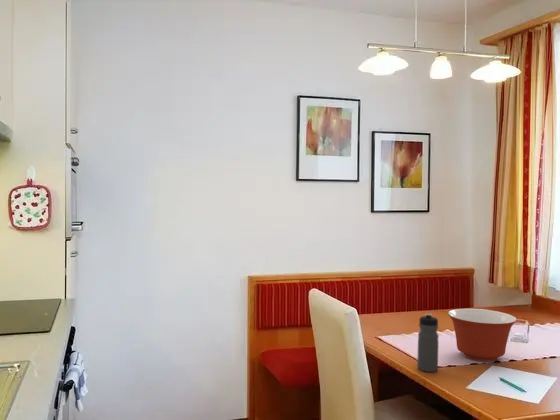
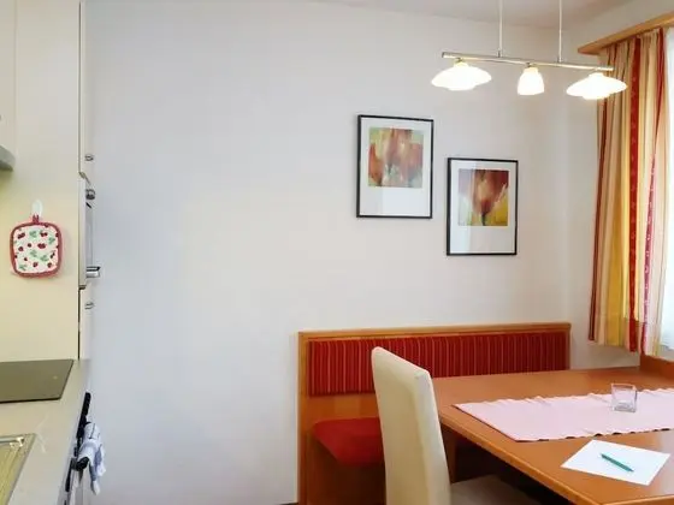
- mixing bowl (481, 335)
- water bottle (428, 341)
